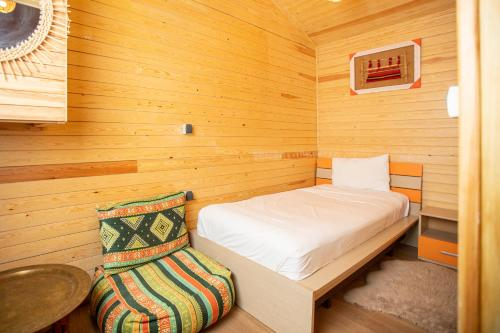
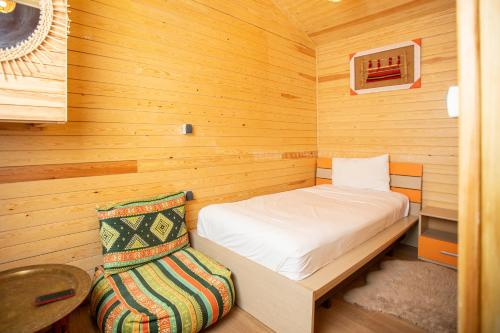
+ cell phone (55, 296)
